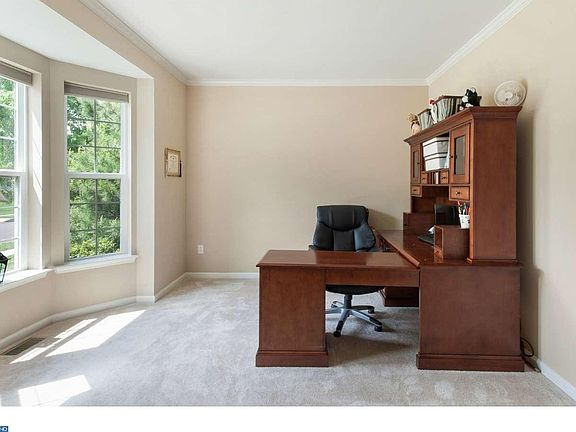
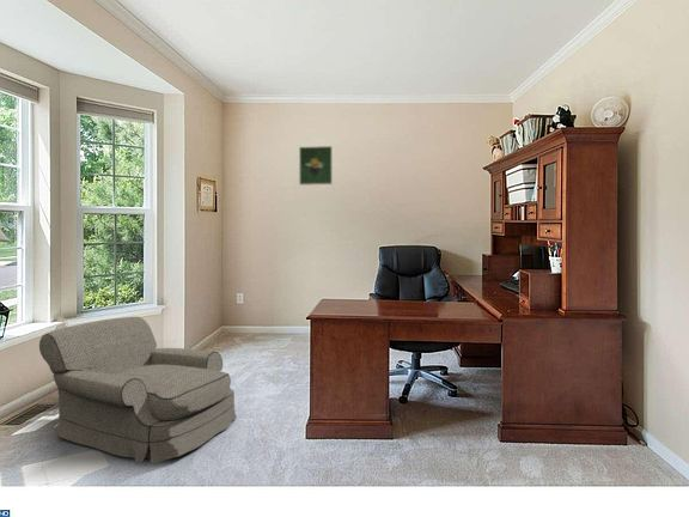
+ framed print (316, 165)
+ armchair (145, 375)
